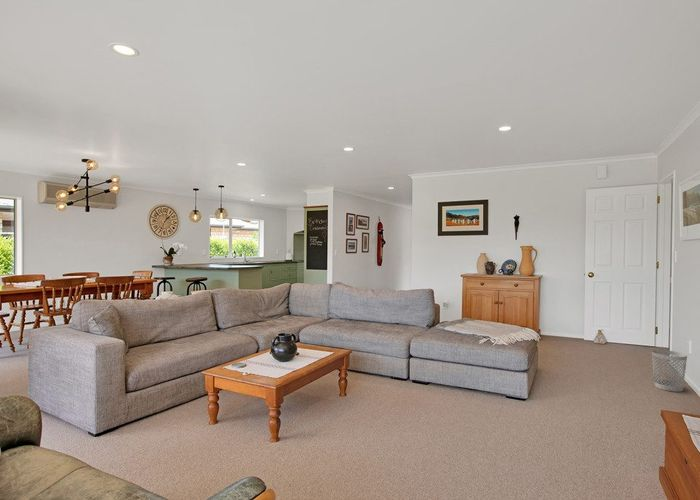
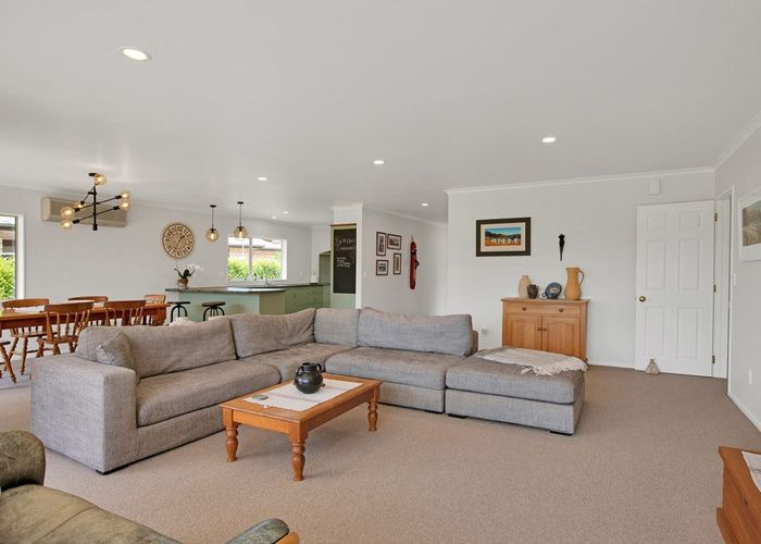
- wastebasket (669, 370)
